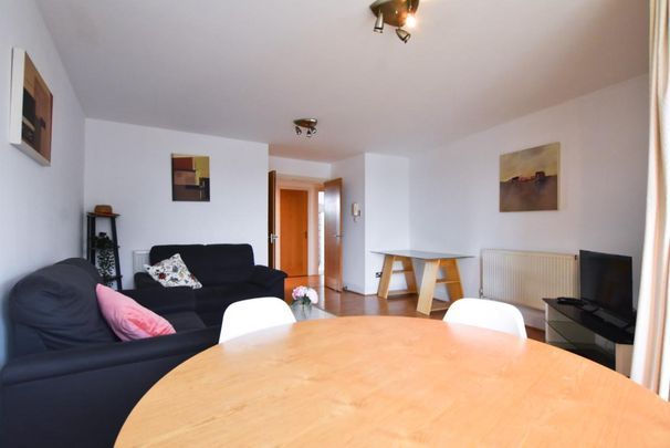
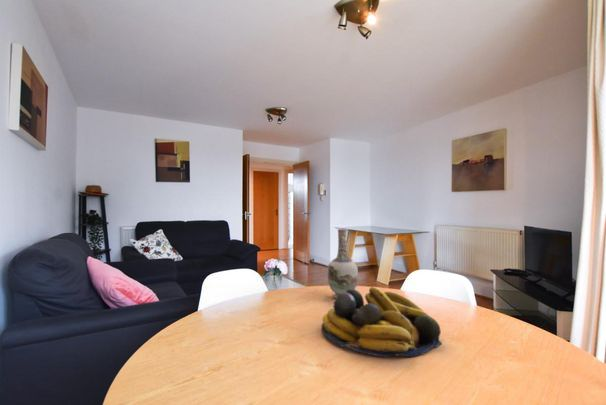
+ fruit bowl (377, 310)
+ vase (342, 263)
